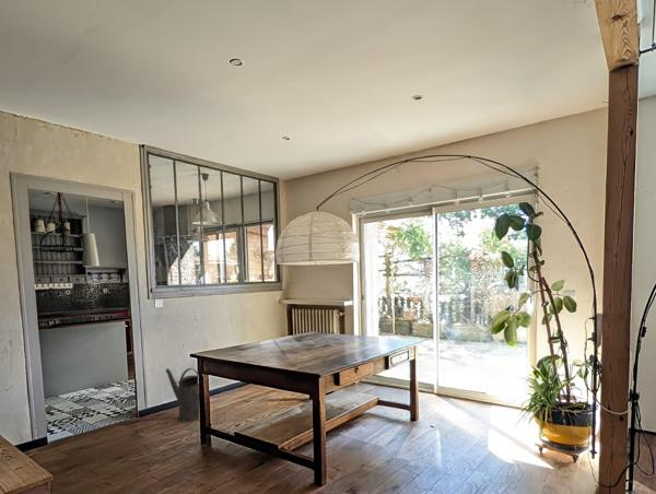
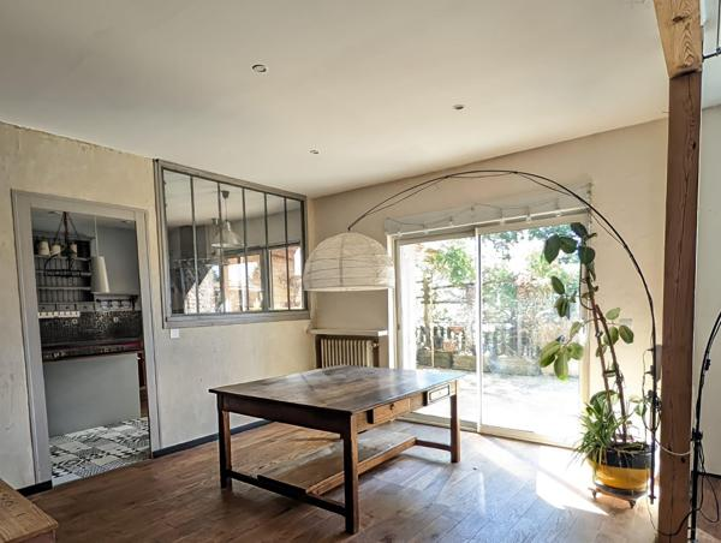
- watering can (184, 390)
